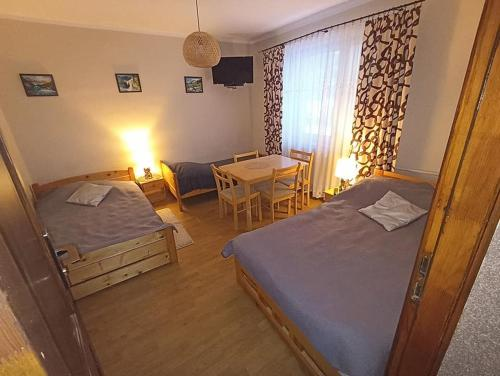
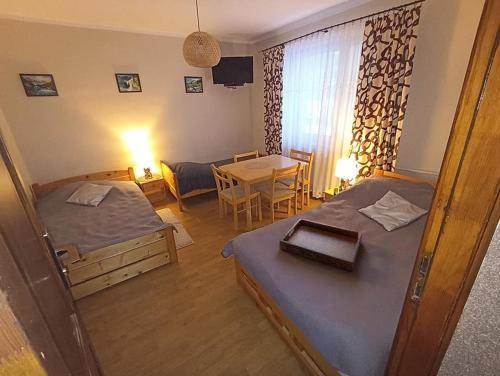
+ serving tray (321, 240)
